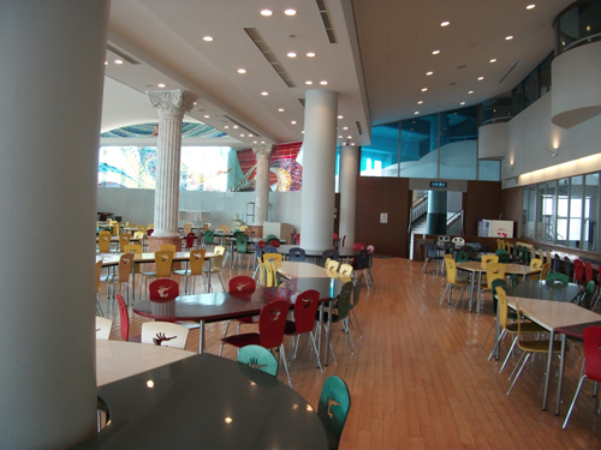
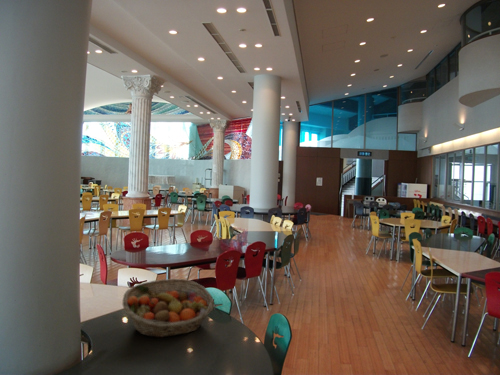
+ fruit basket (169, 306)
